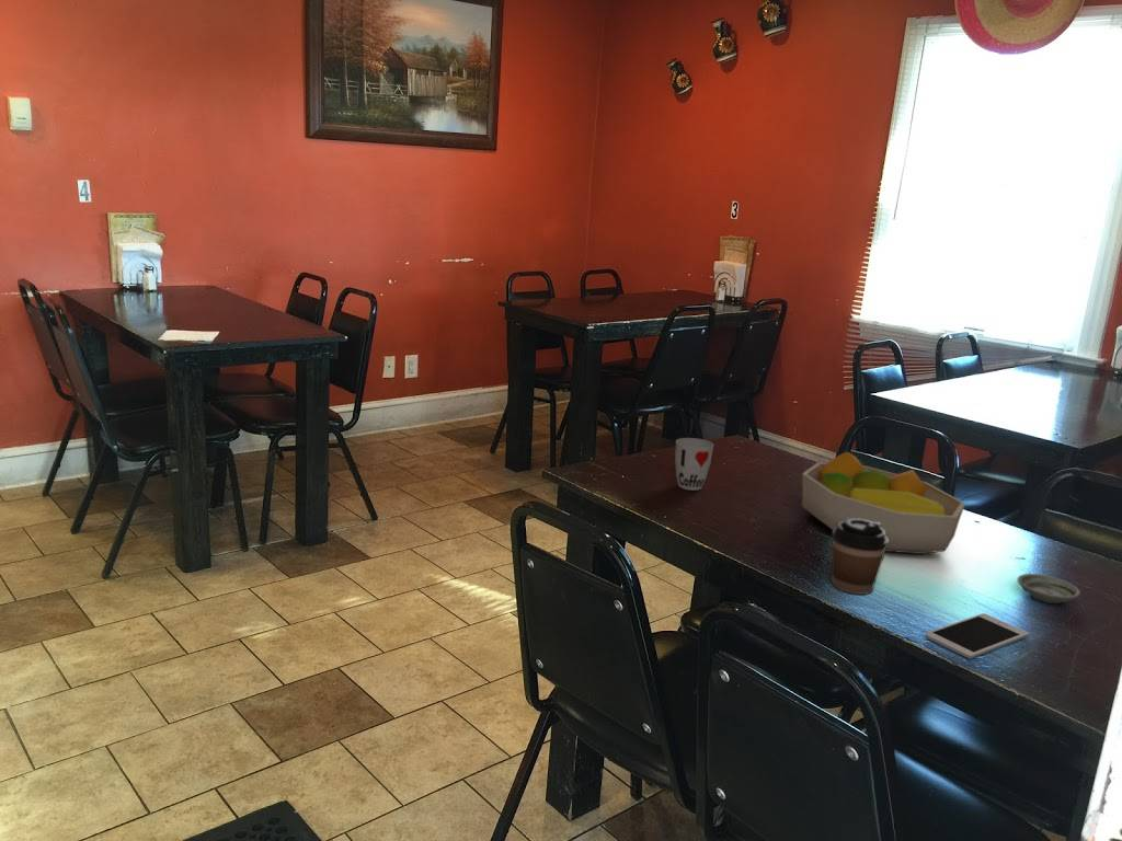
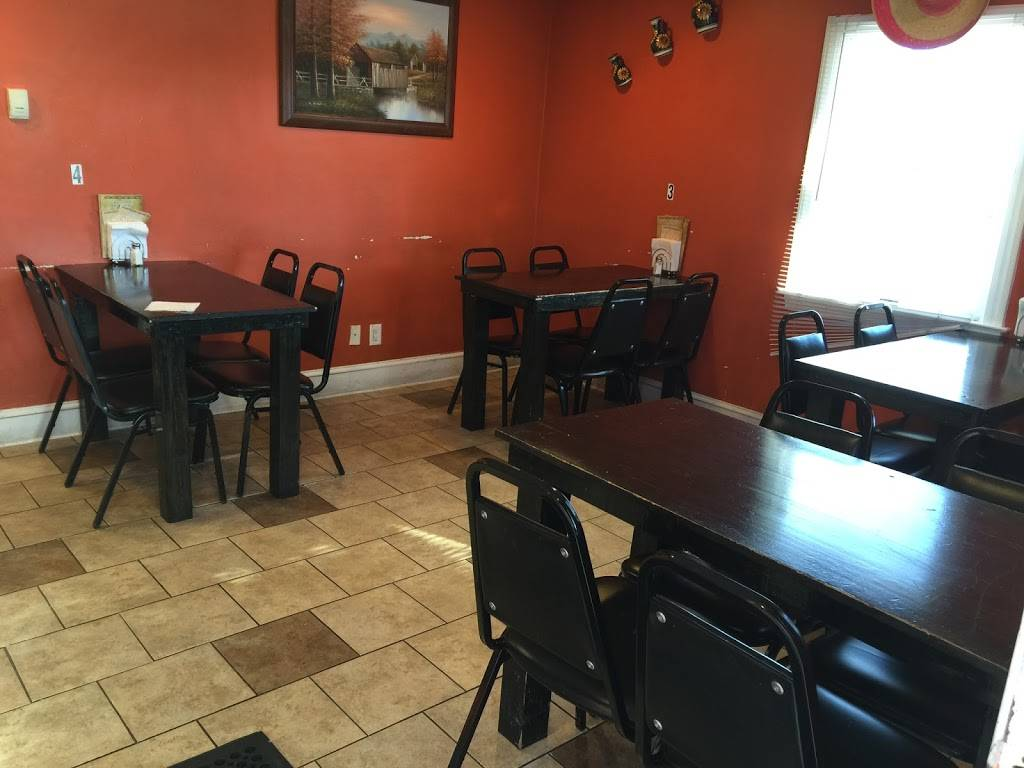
- coffee cup (857, 553)
- cup (691, 464)
- saucer (1046, 590)
- fruit bowl (879, 499)
- cell phone (977, 634)
